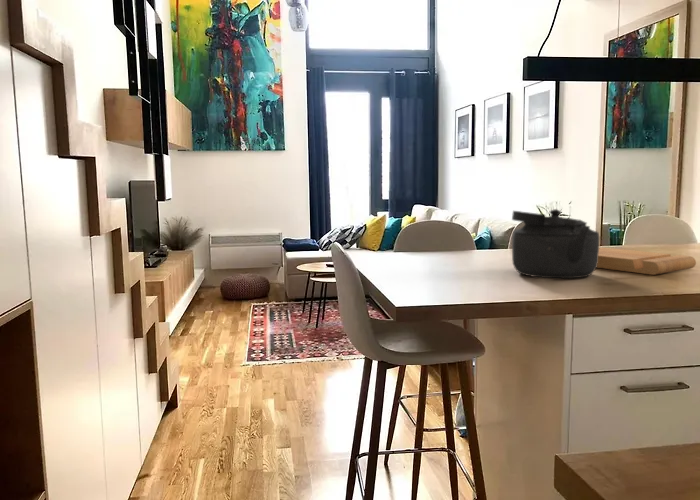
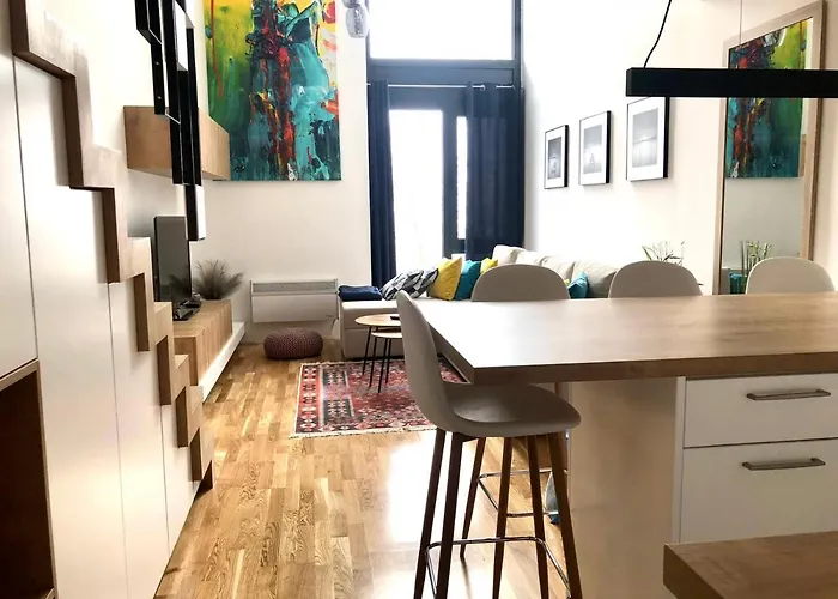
- kettle (554, 241)
- cutting board (625, 259)
